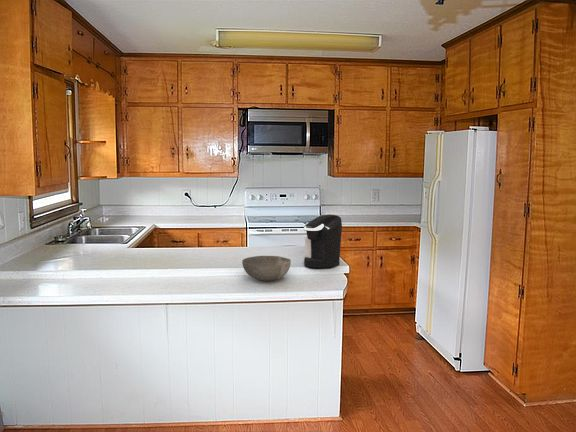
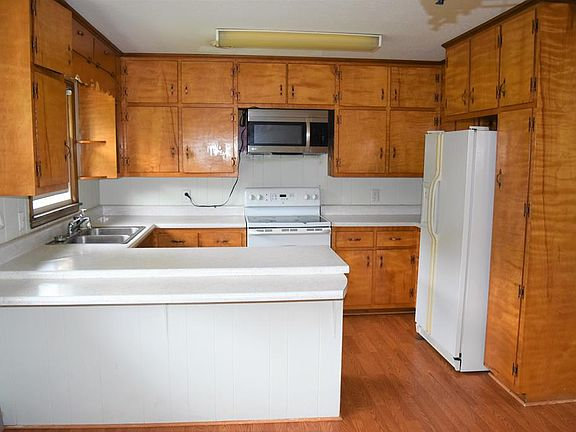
- bowl (266, 269)
- coffee maker (320, 240)
